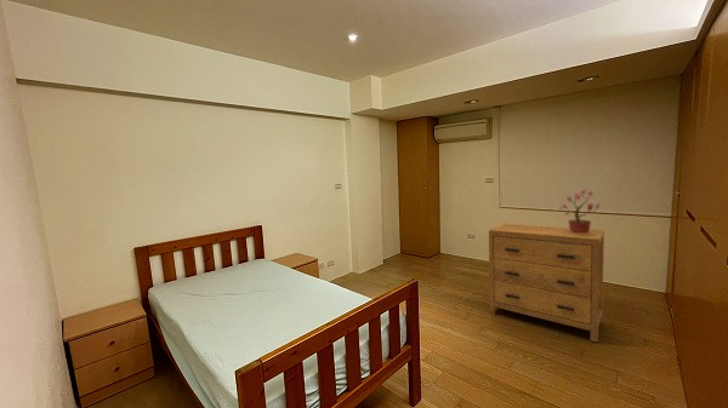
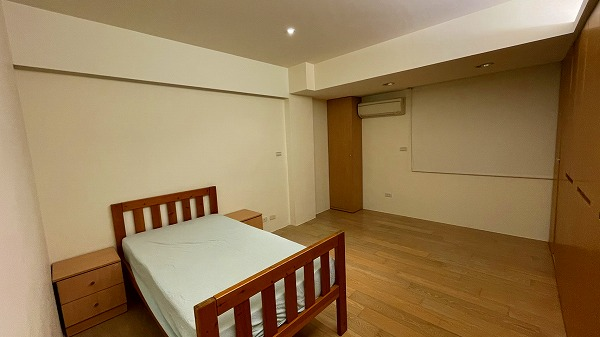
- dresser (542, 274)
- potted plant (578, 211)
